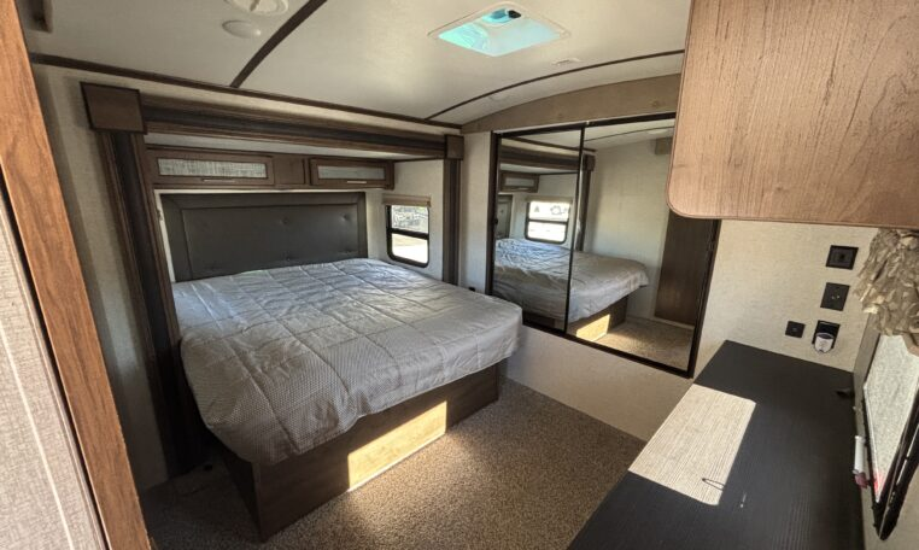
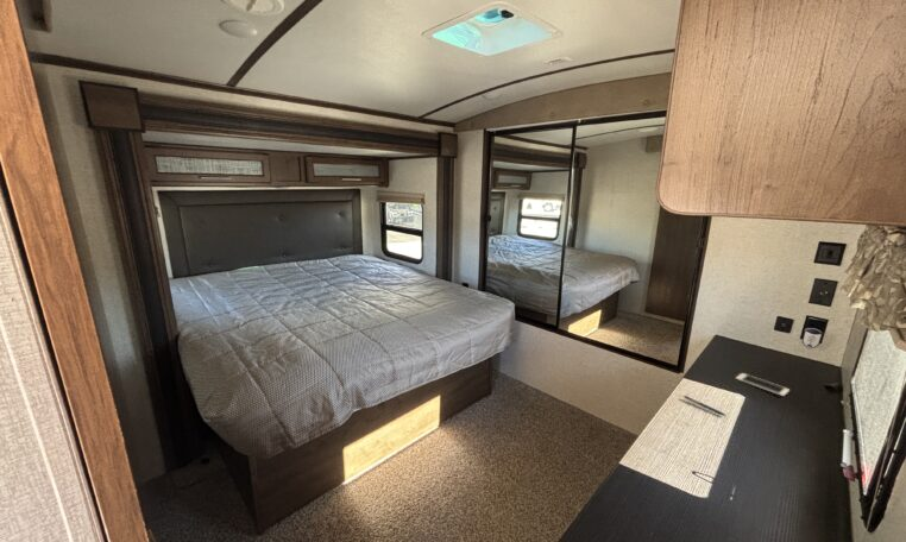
+ pen (703, 405)
+ cell phone (761, 384)
